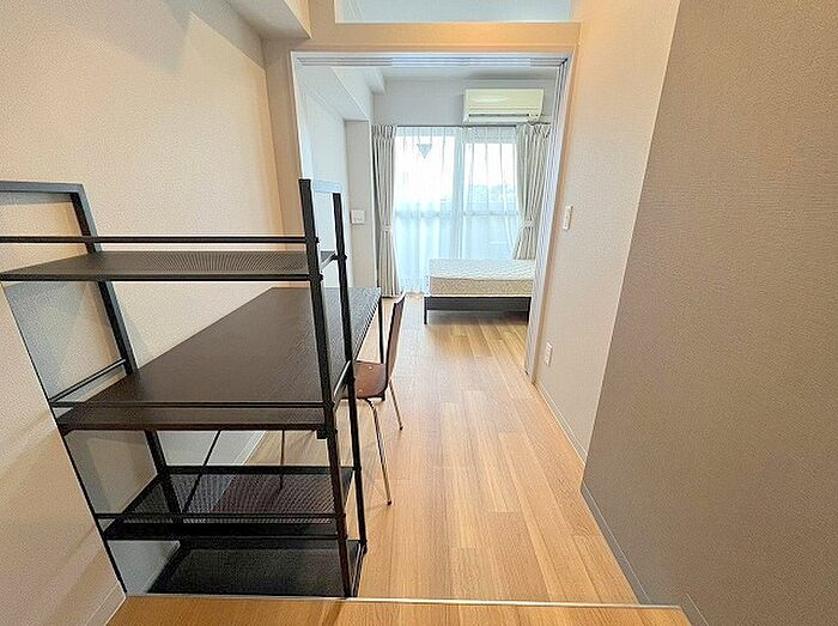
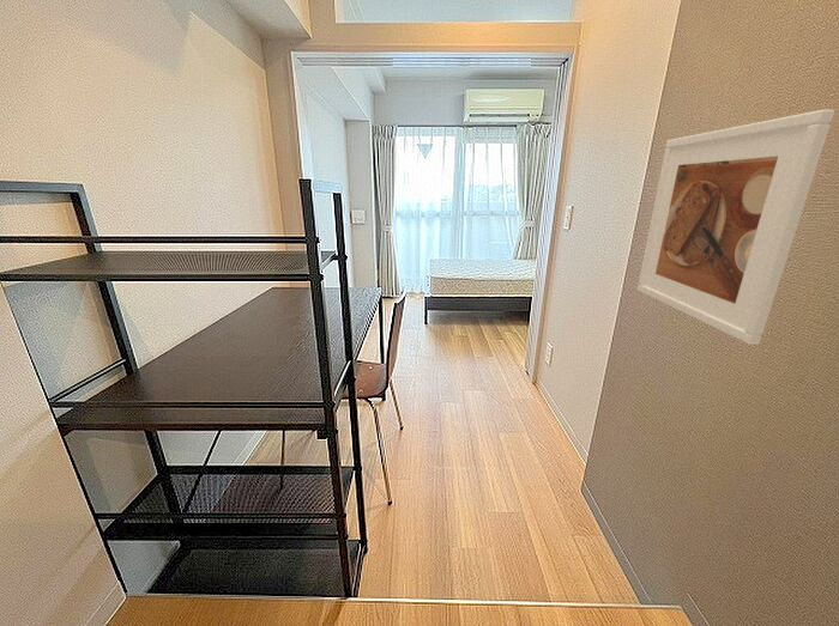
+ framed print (706, 226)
